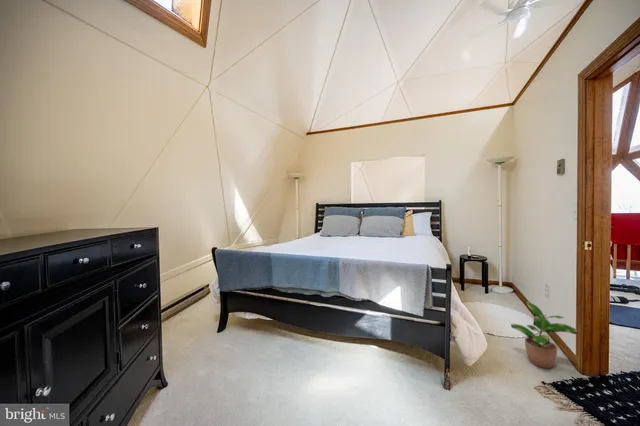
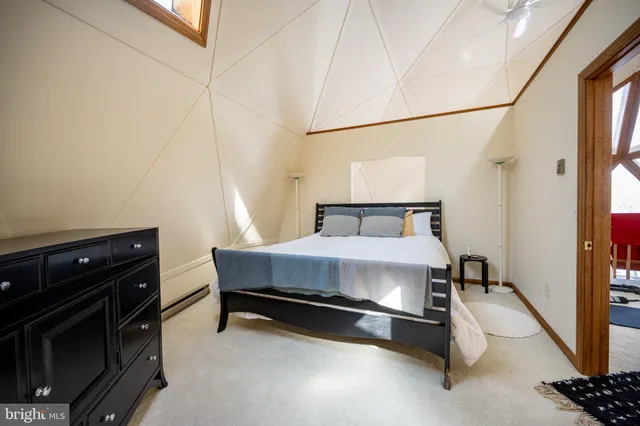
- potted plant (543, 335)
